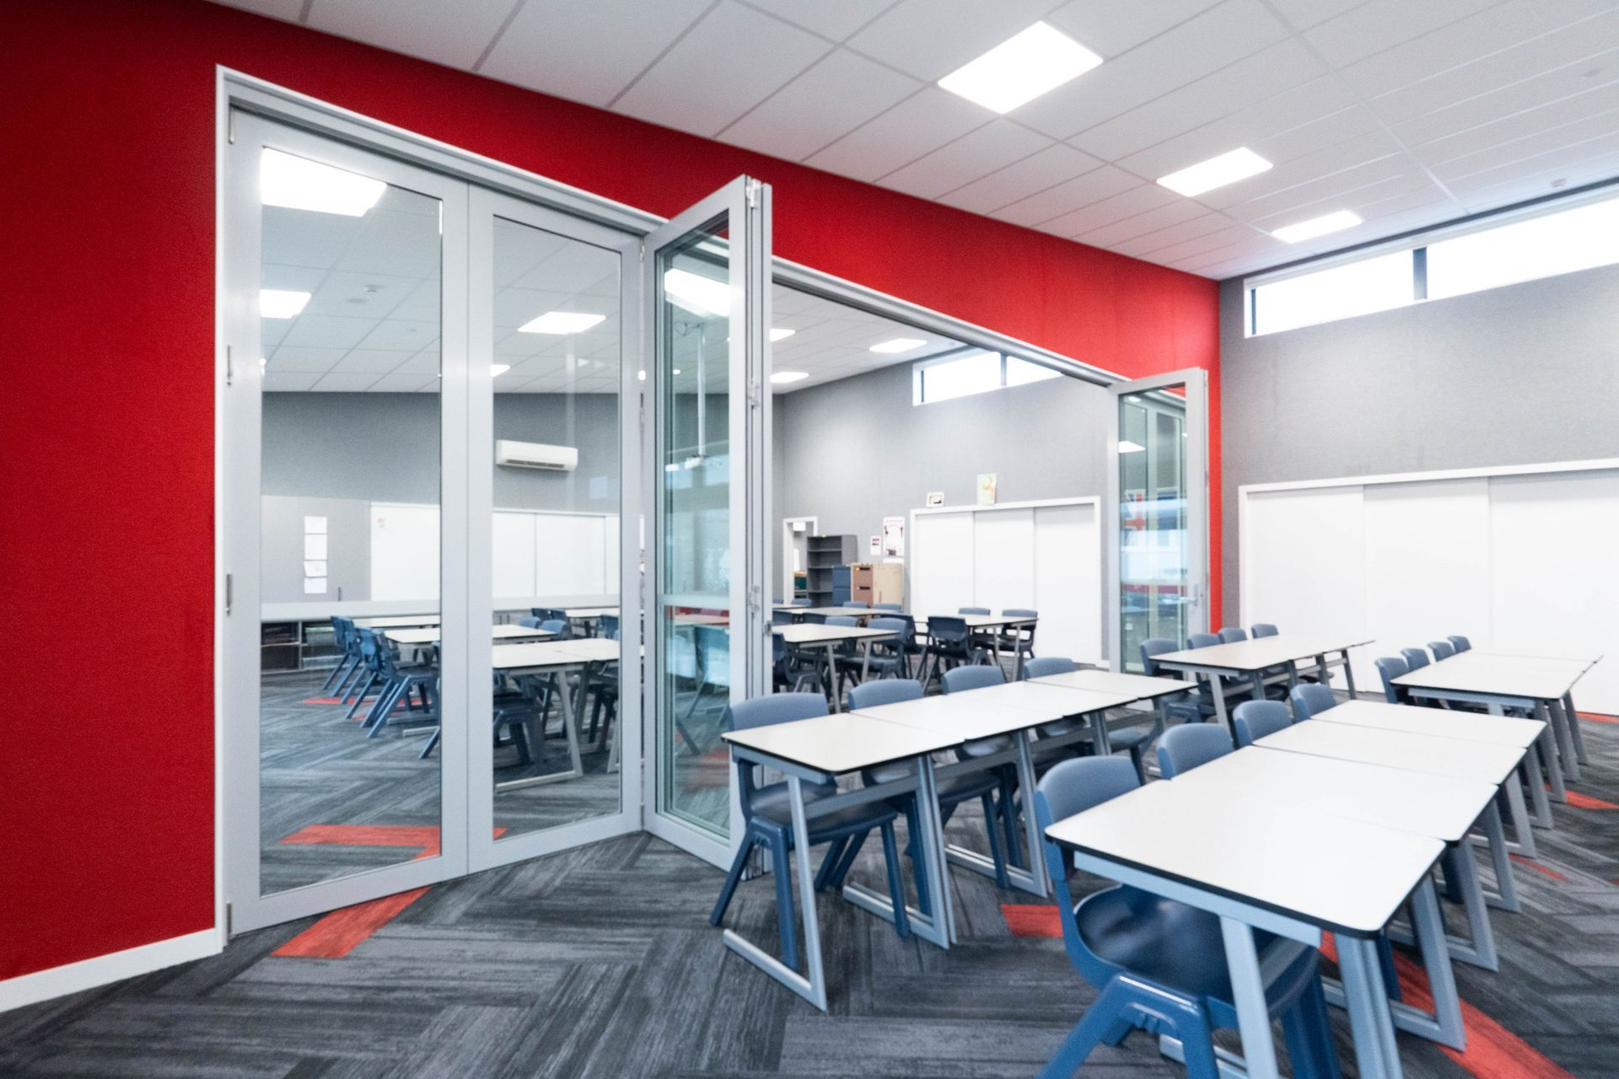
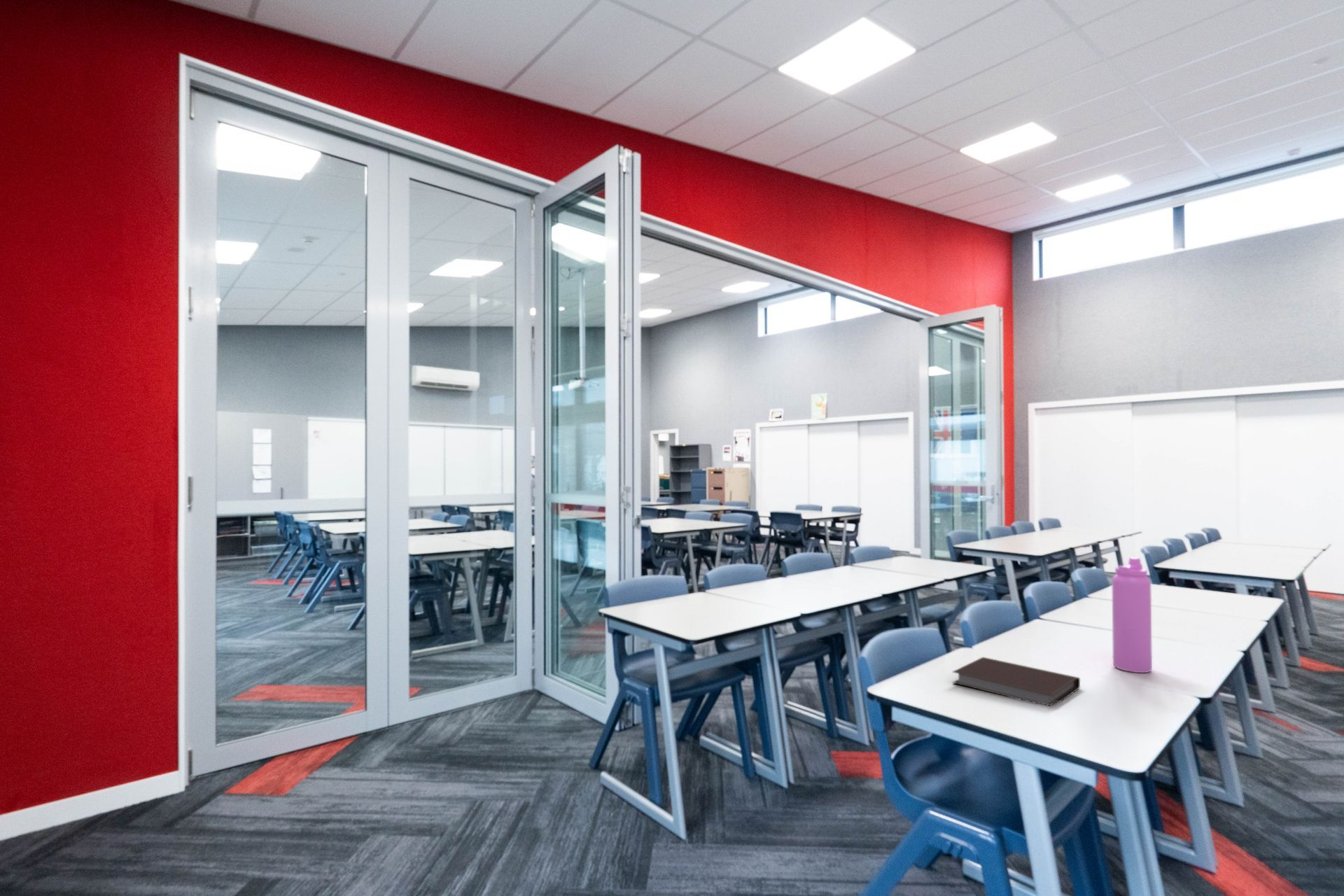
+ water bottle (1131, 613)
+ notebook (1015, 680)
